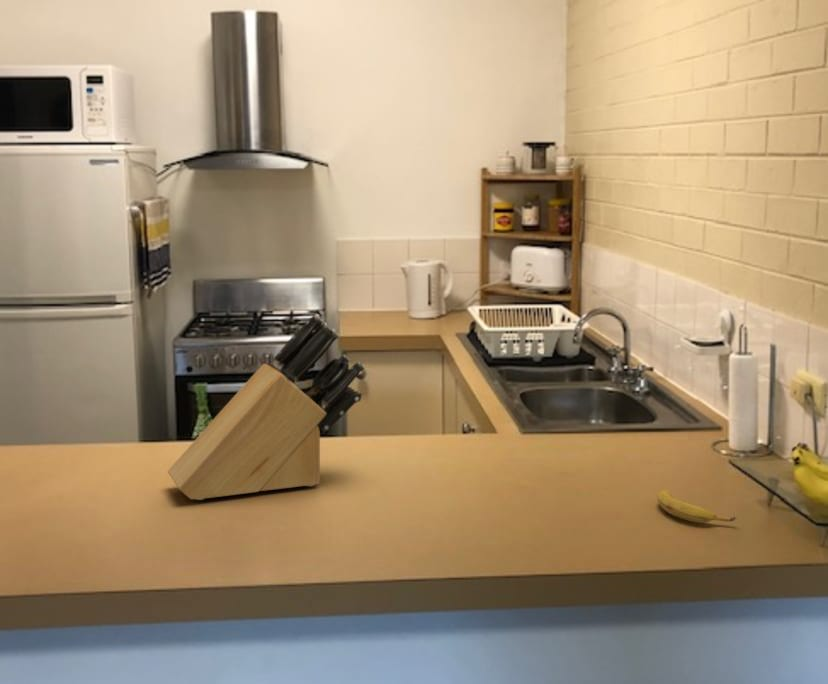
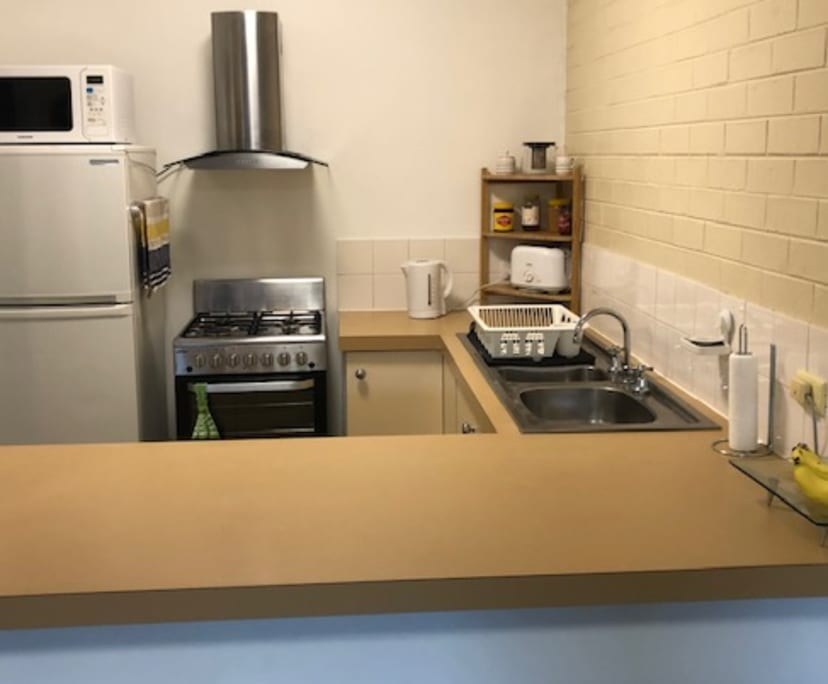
- knife block (267, 402)
- banana (690, 505)
